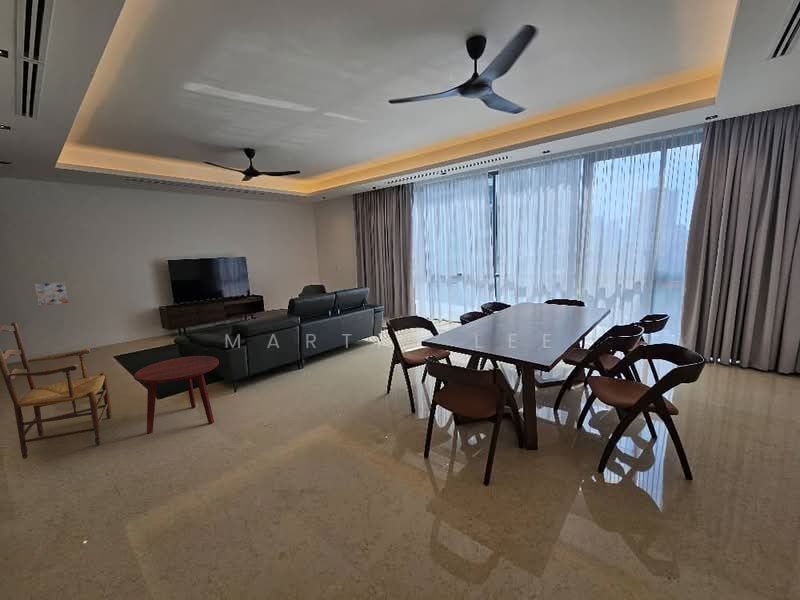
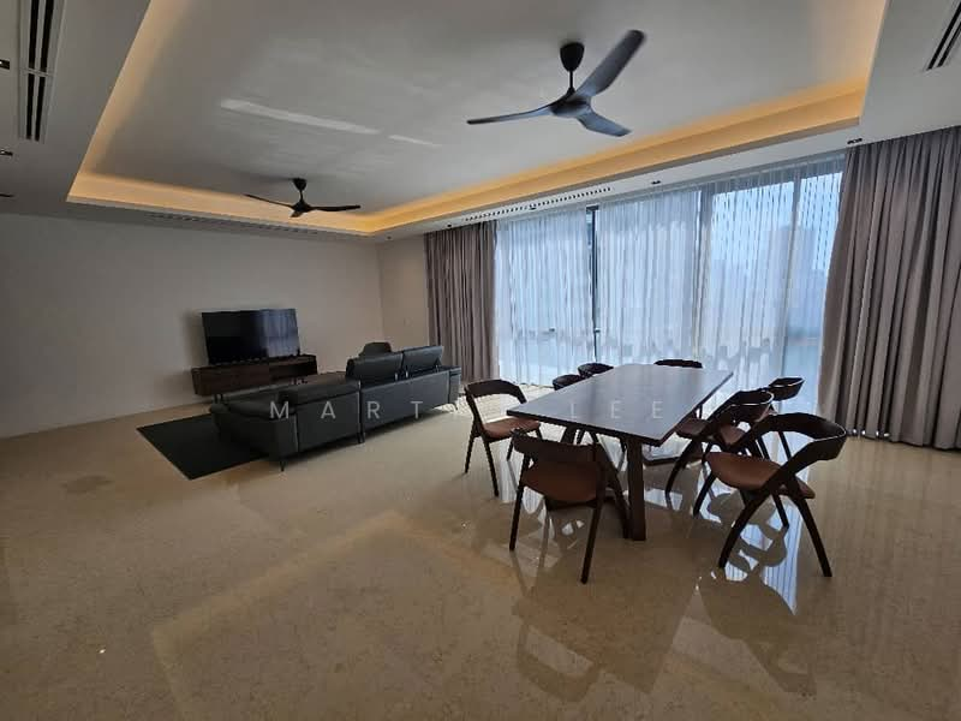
- side table (188, 391)
- armchair (57, 383)
- wall art (51, 293)
